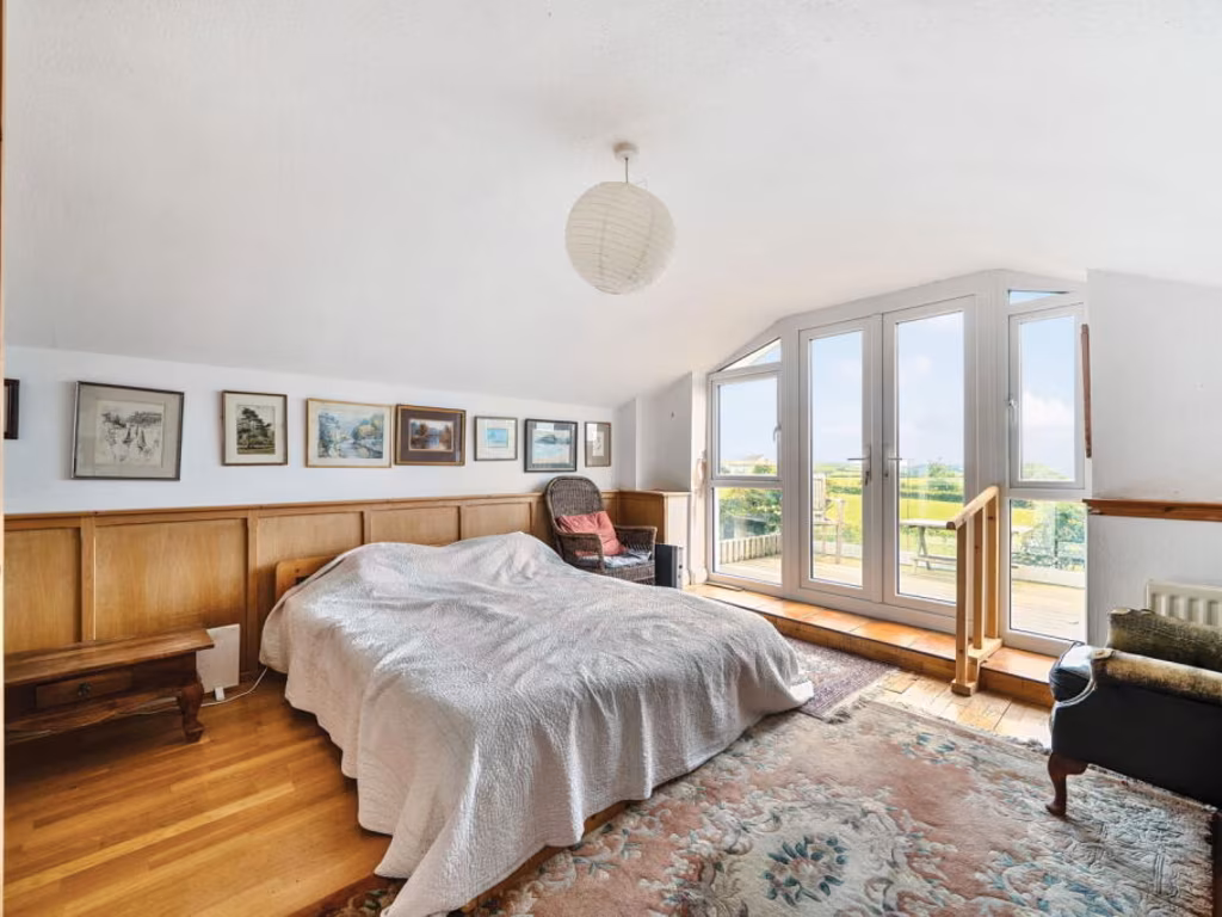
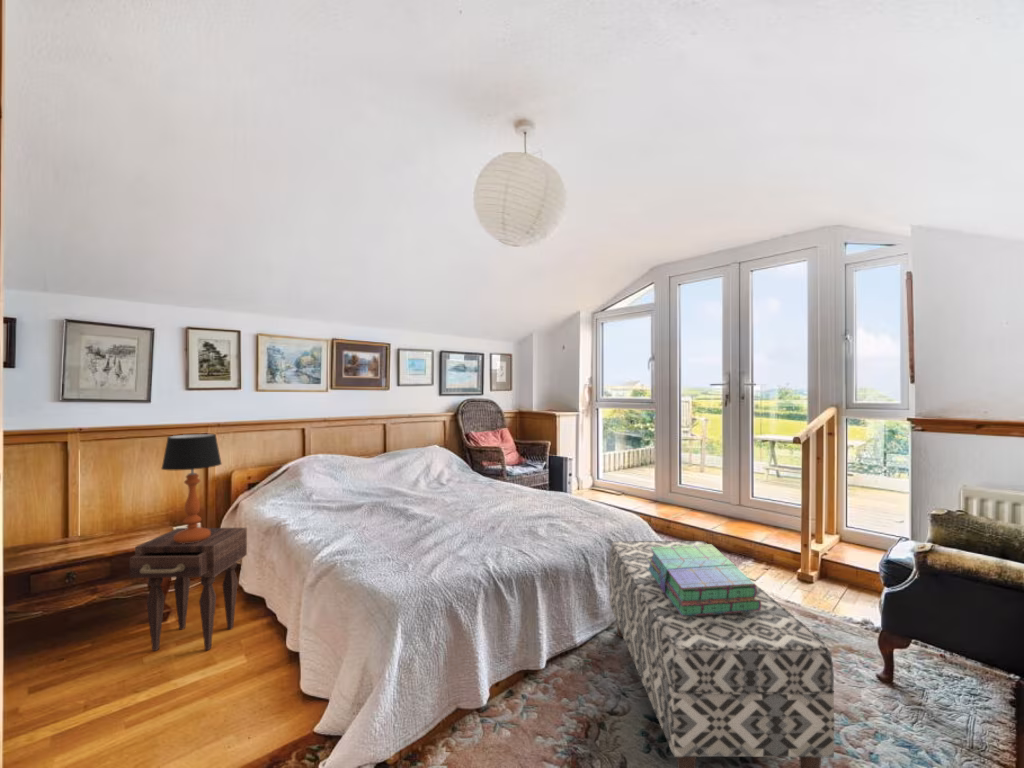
+ table lamp (192, 487)
+ bench (693, 639)
+ stack of books (698, 580)
+ nightstand (186, 593)
